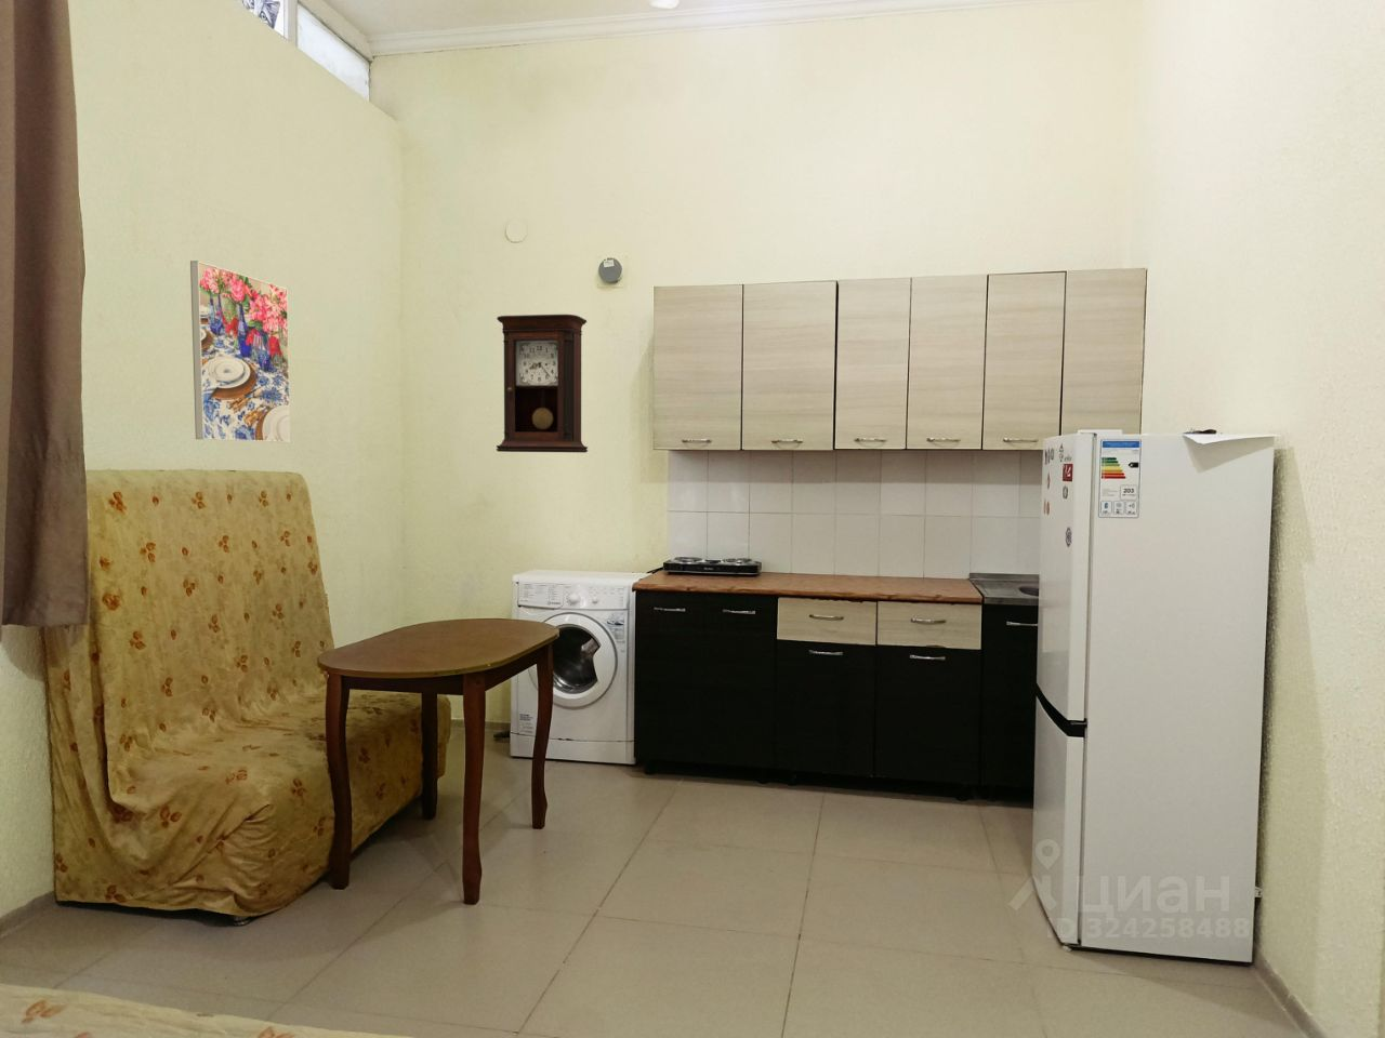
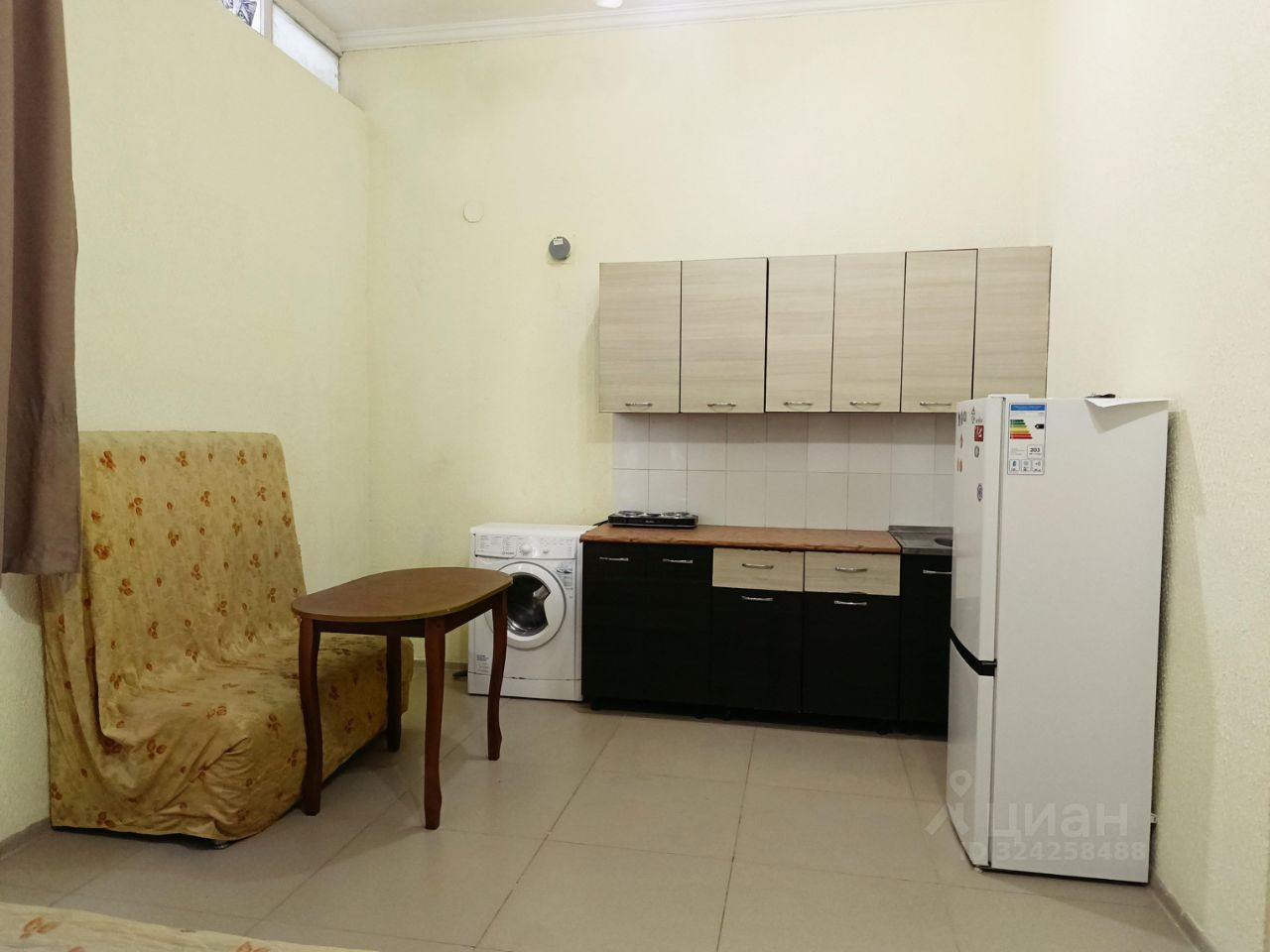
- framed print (243, 358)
- pendulum clock (540, 385)
